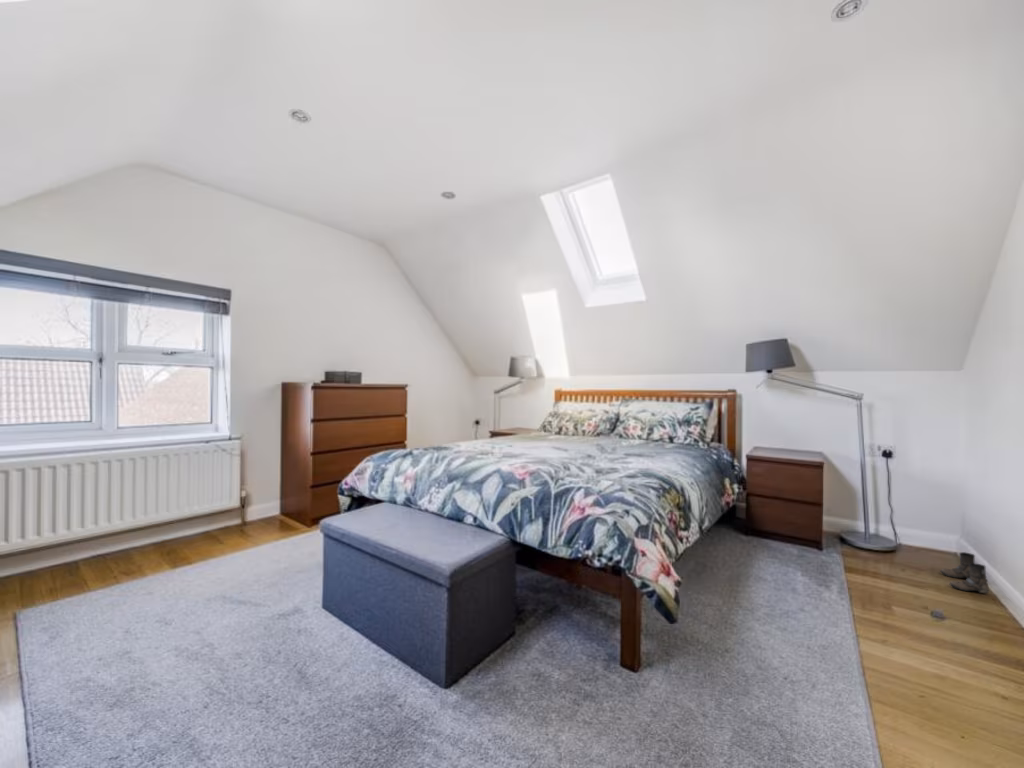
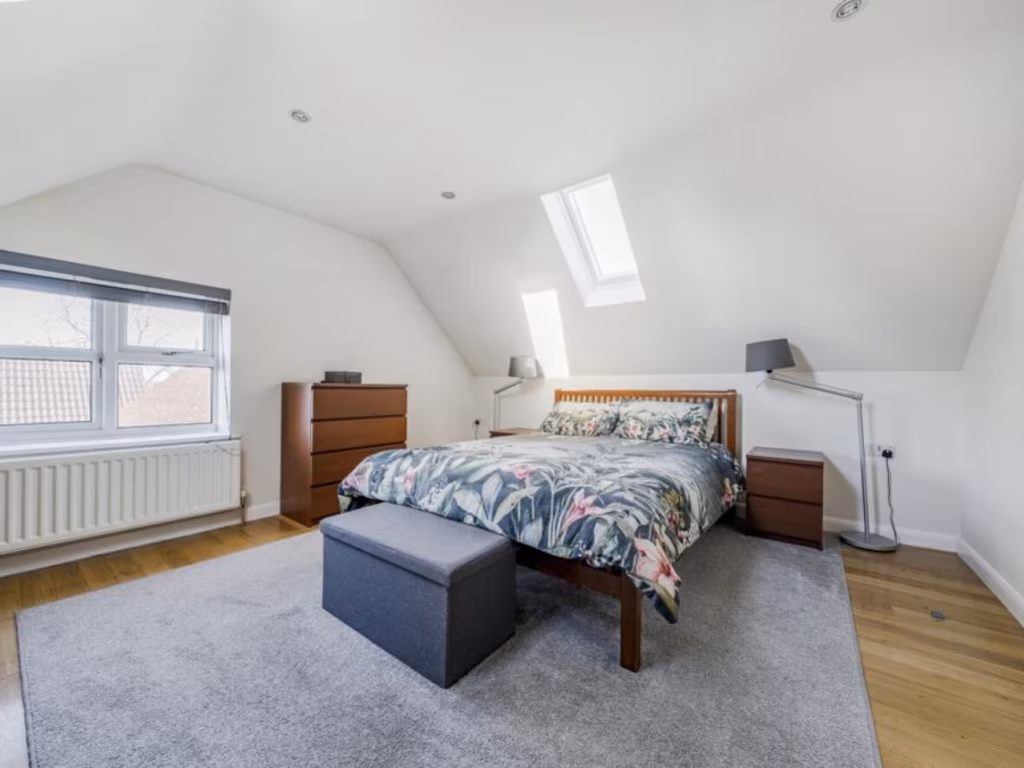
- boots (962, 570)
